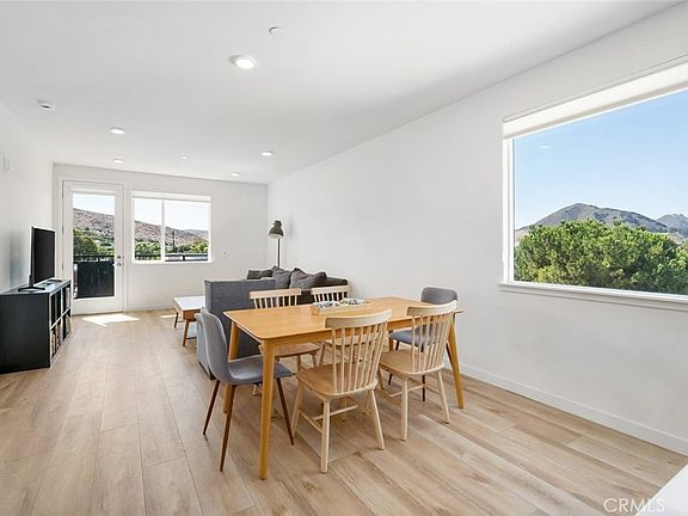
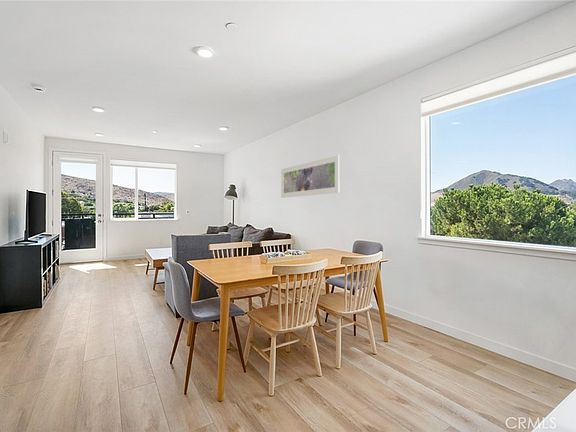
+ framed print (306, 179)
